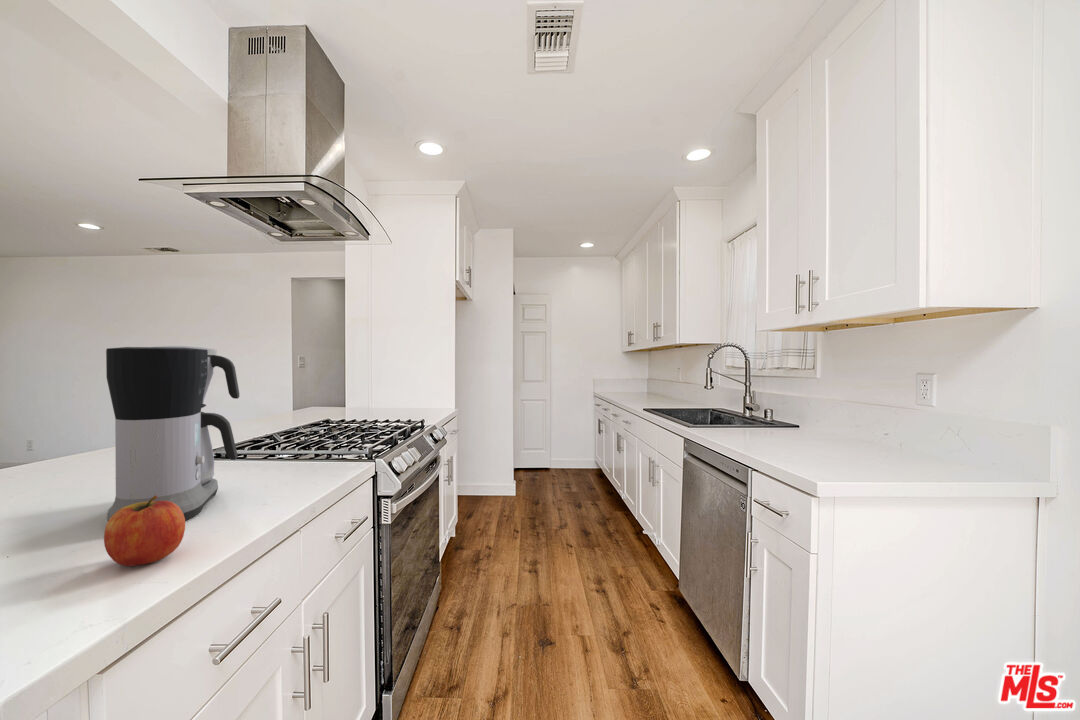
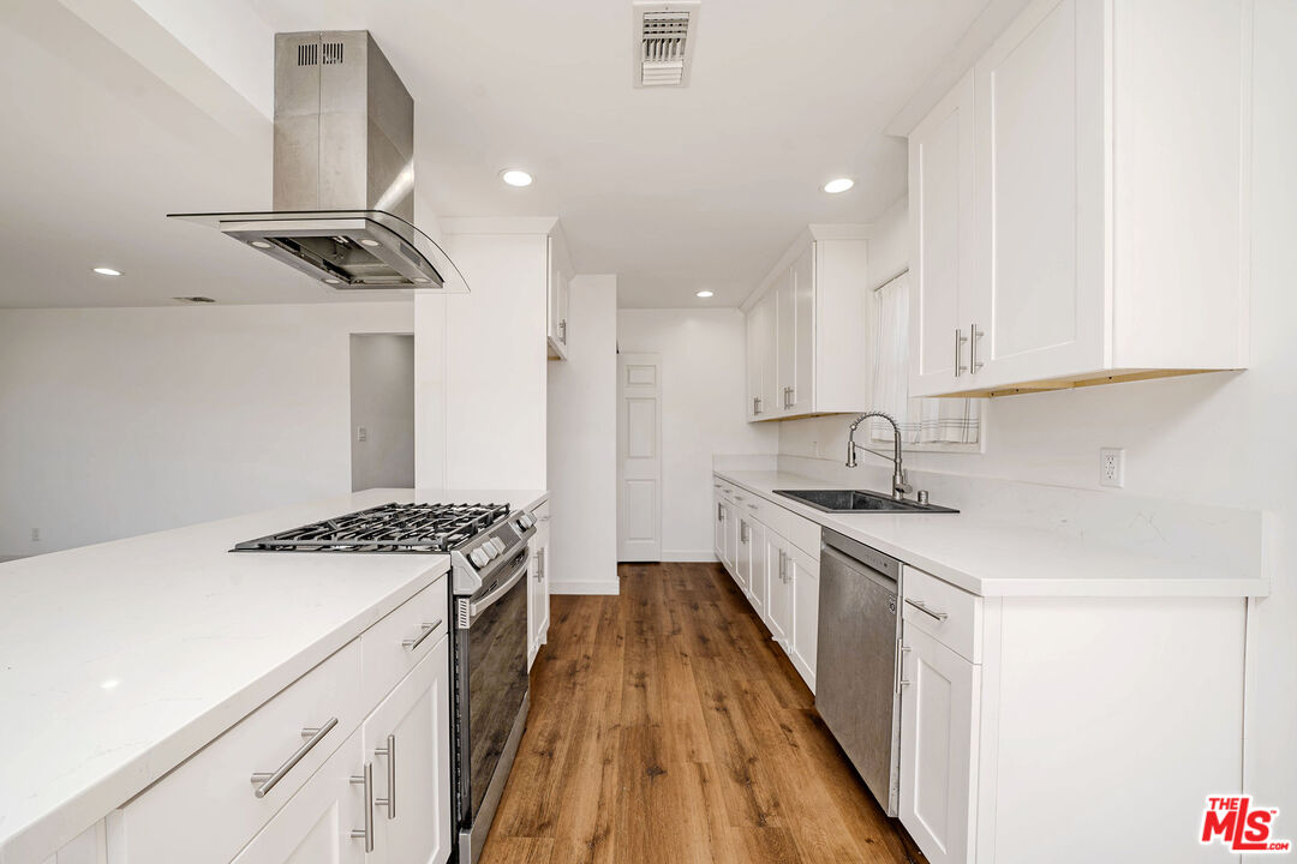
- fruit (145, 528)
- coffee maker (180, 426)
